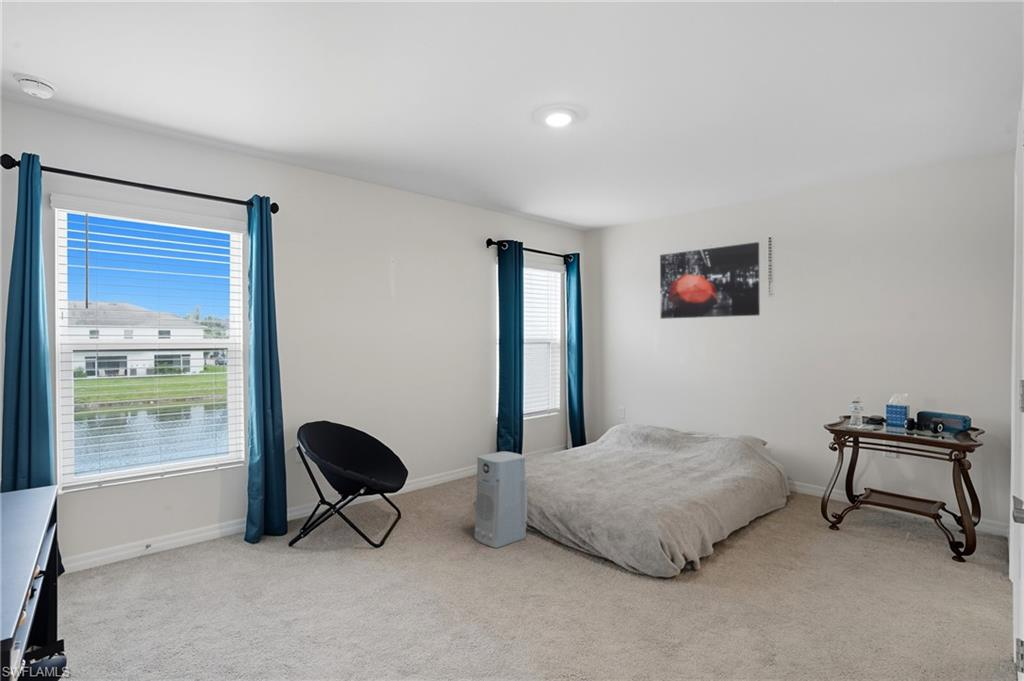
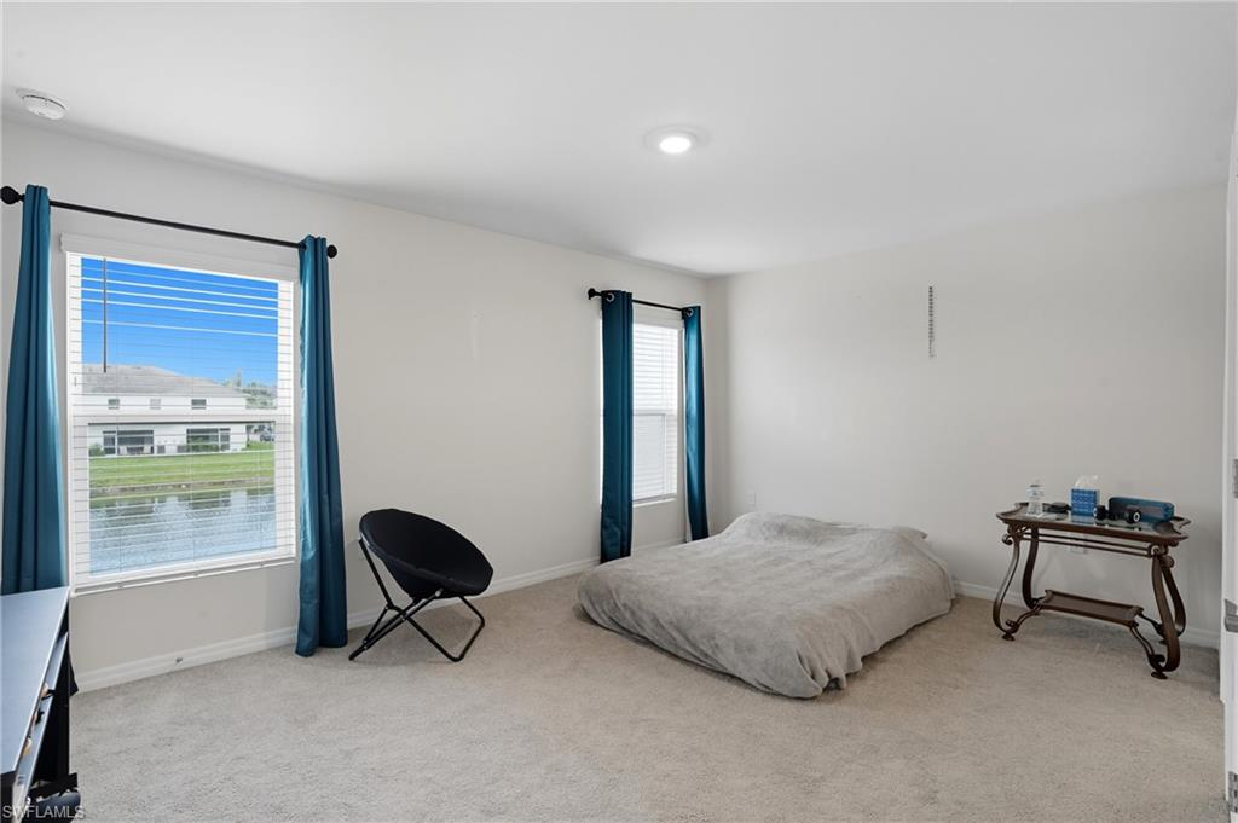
- air purifier (501, 497)
- wall art (706, 283)
